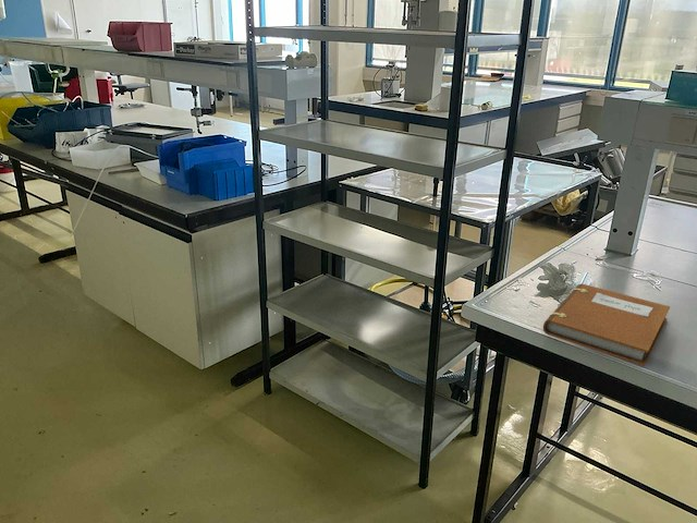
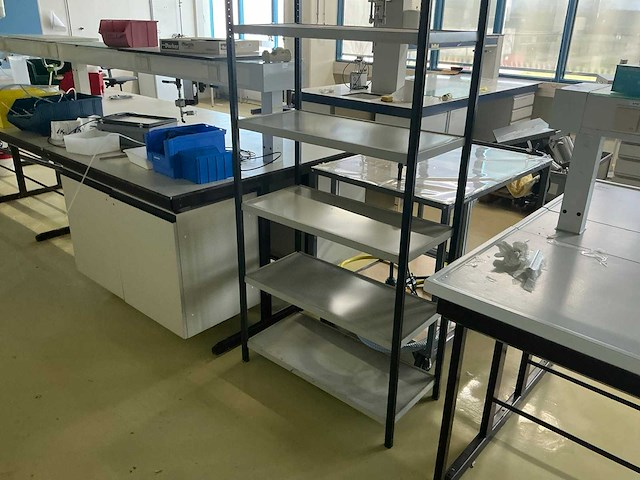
- notebook (608, 318)
